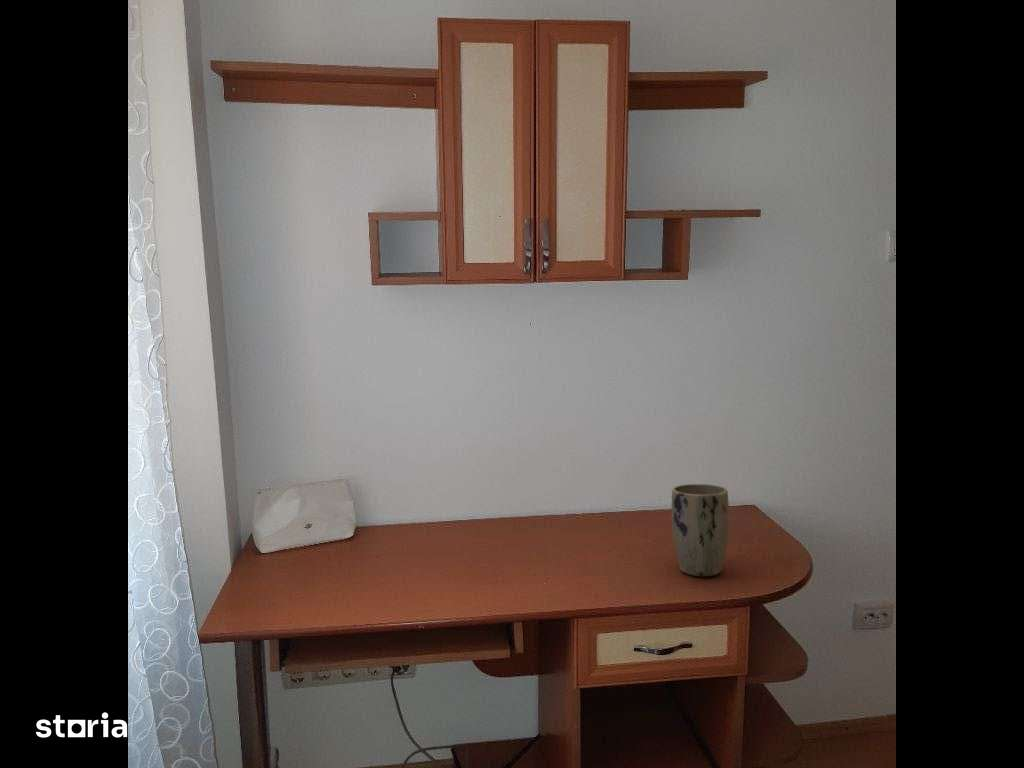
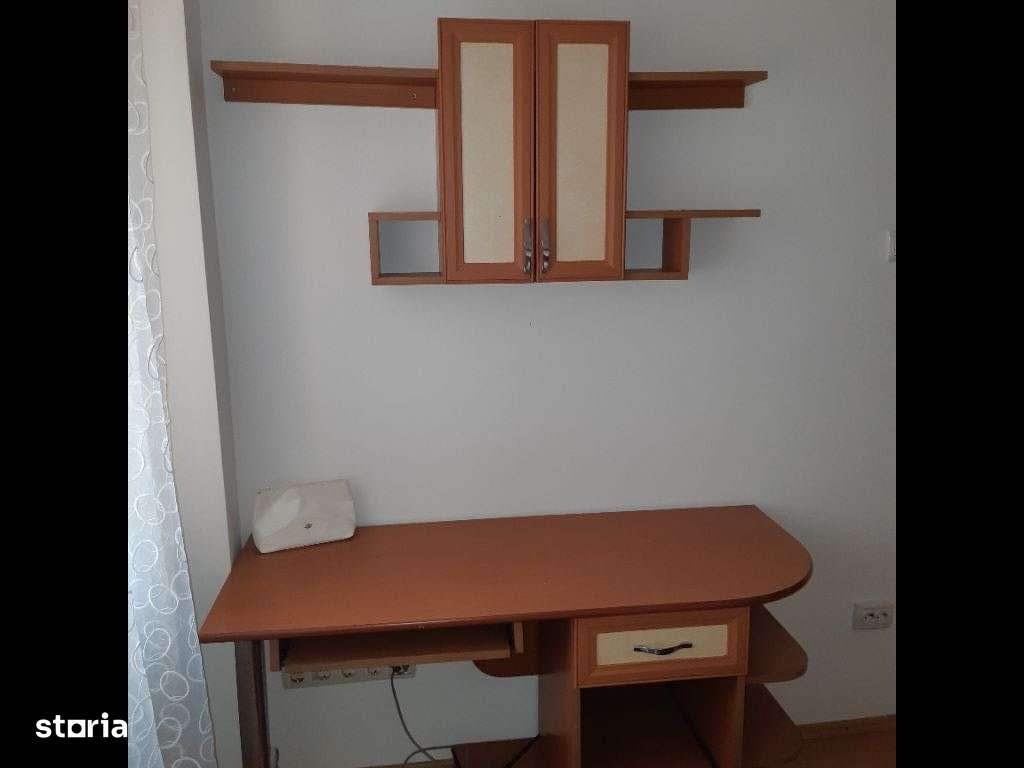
- plant pot (700, 529)
